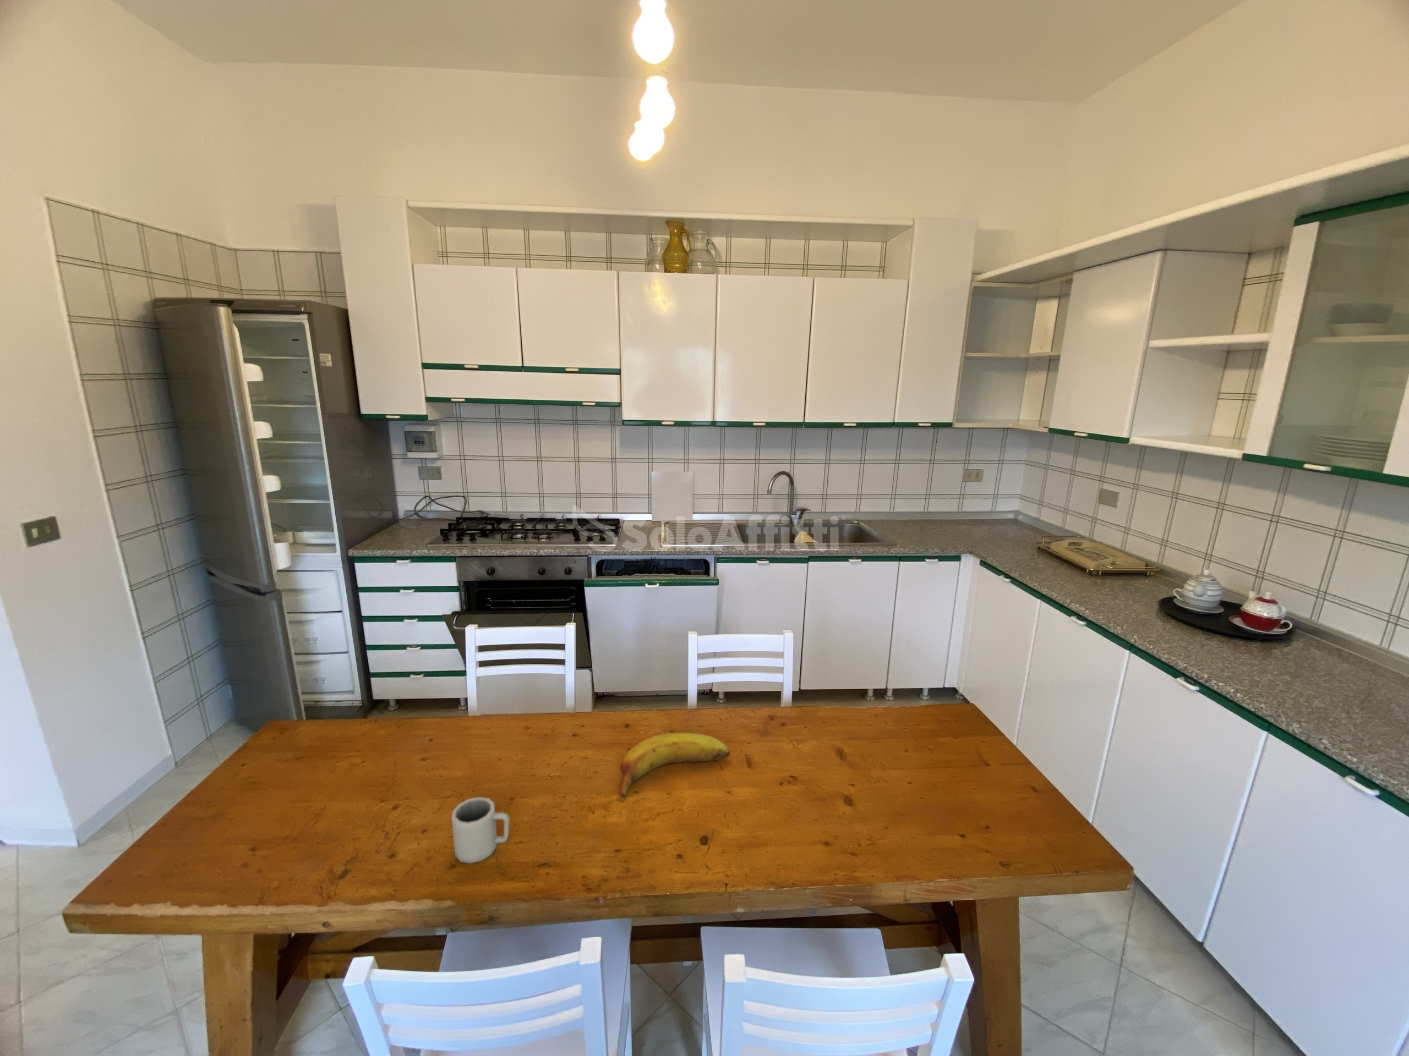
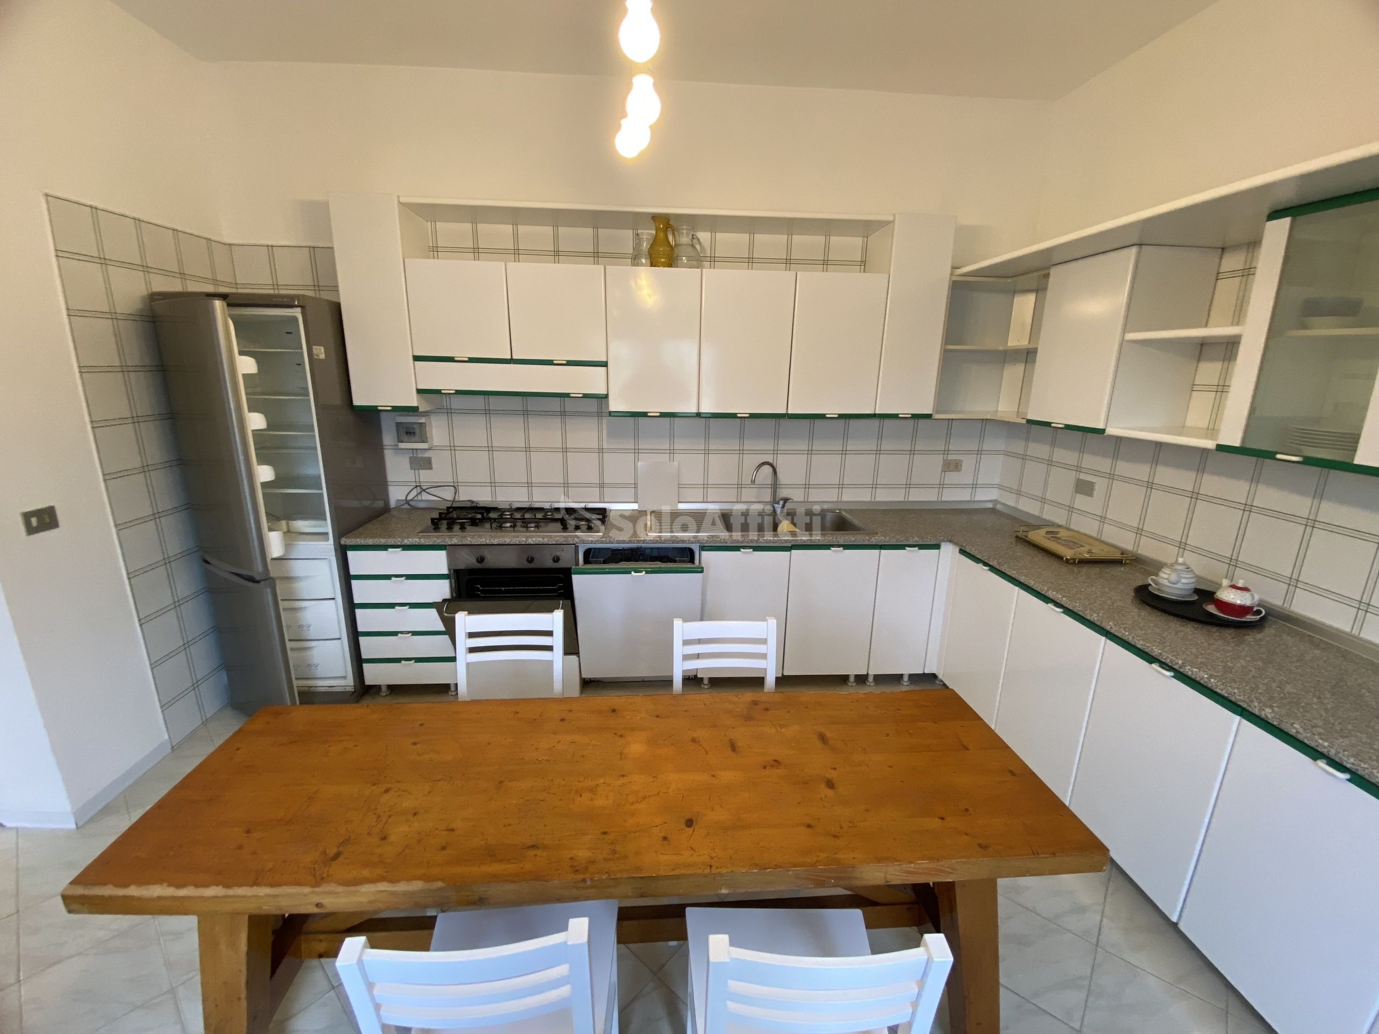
- fruit (673, 761)
- cup (482, 829)
